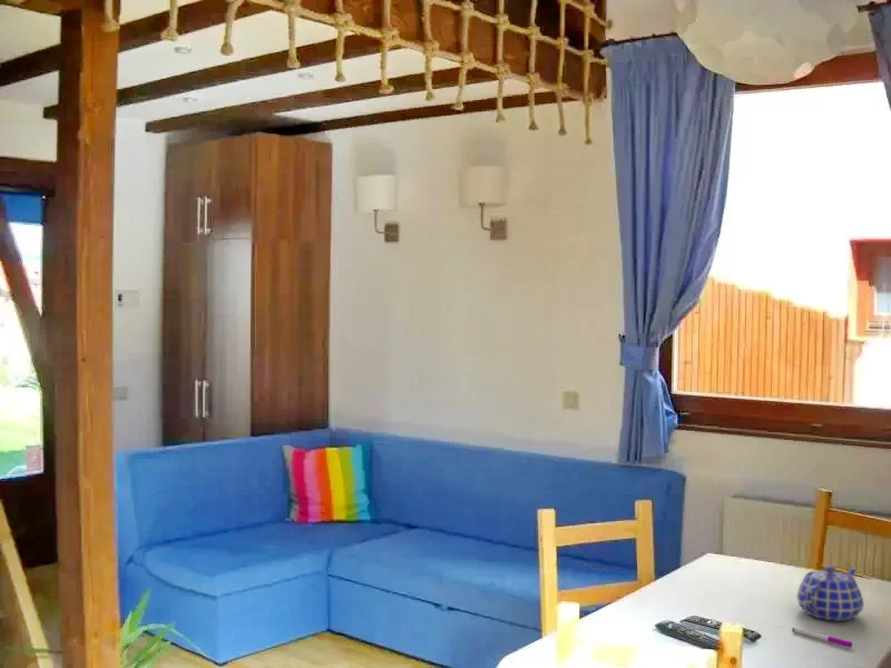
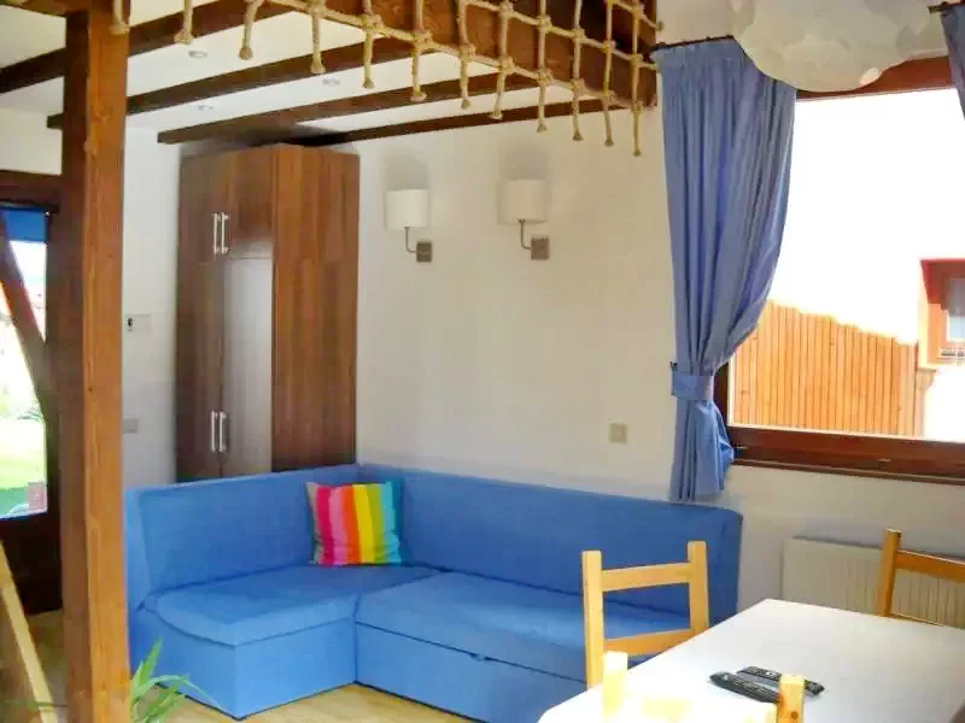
- teapot (831, 589)
- pen (821, 637)
